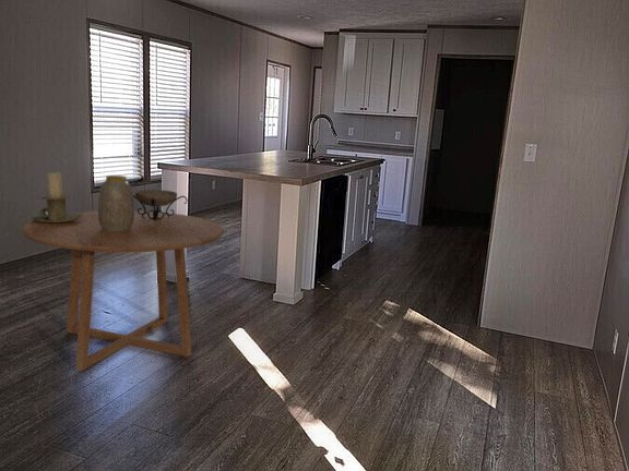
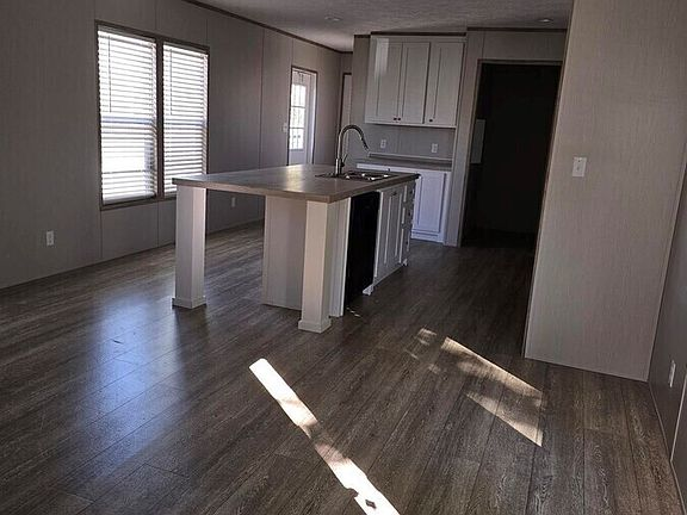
- dining table (157, 285)
- vase (116, 202)
- candle holder (57, 196)
- decorative bowl (155, 205)
